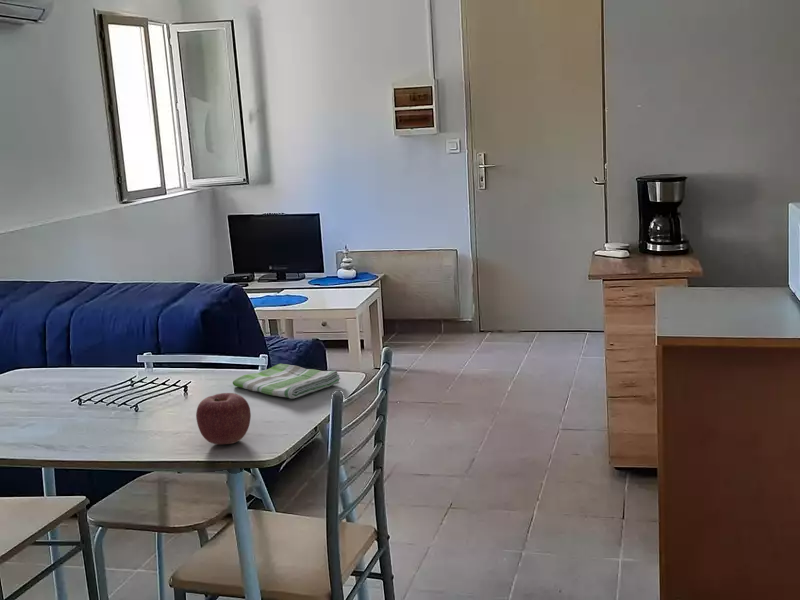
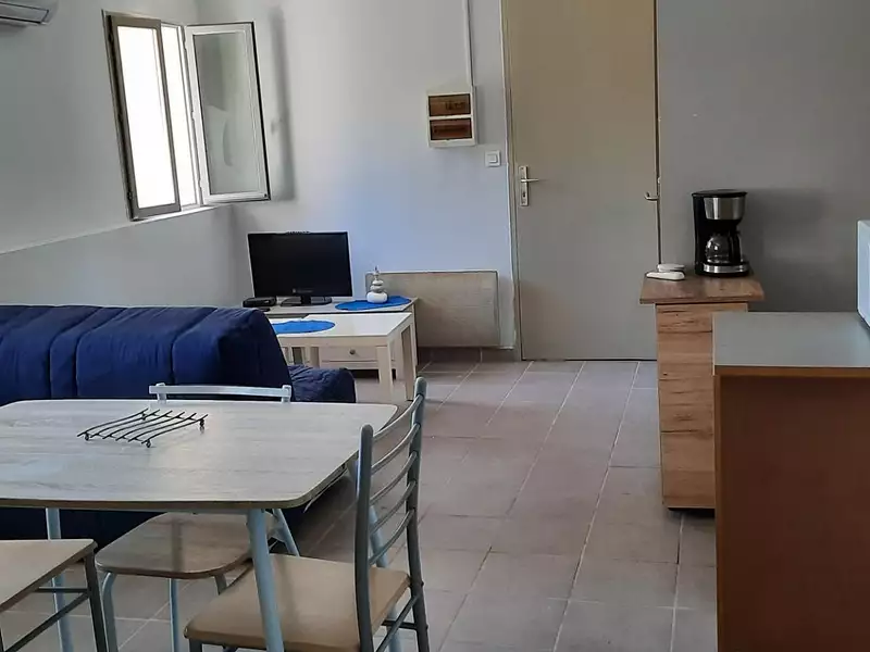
- dish towel (285, 378)
- apple (224, 419)
